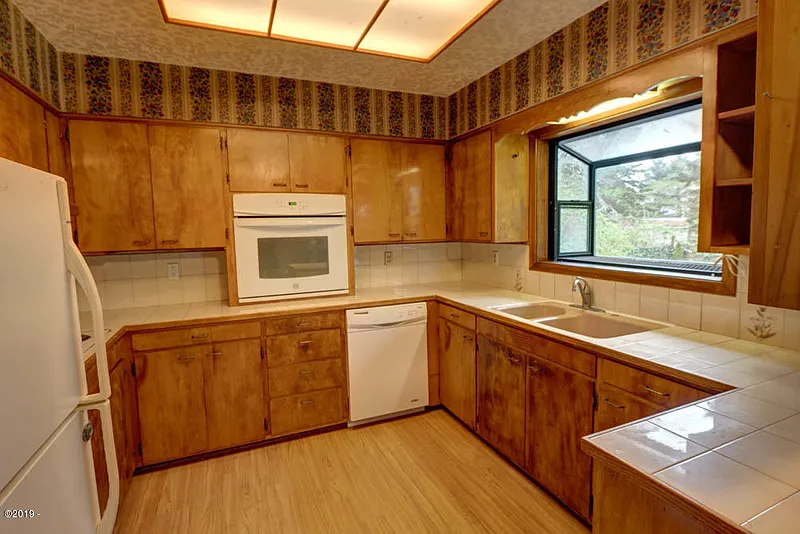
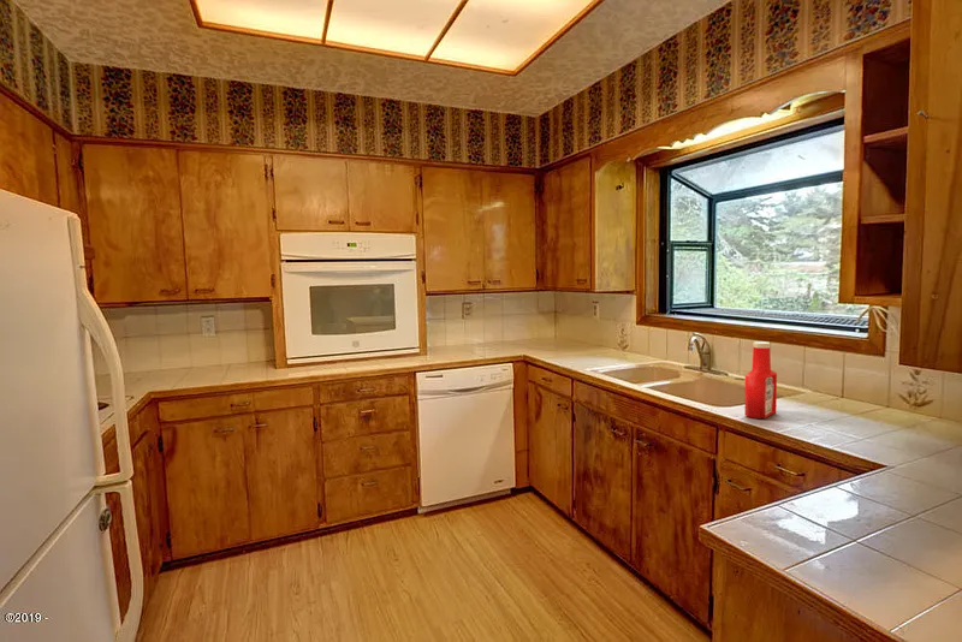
+ soap bottle (760, 378)
